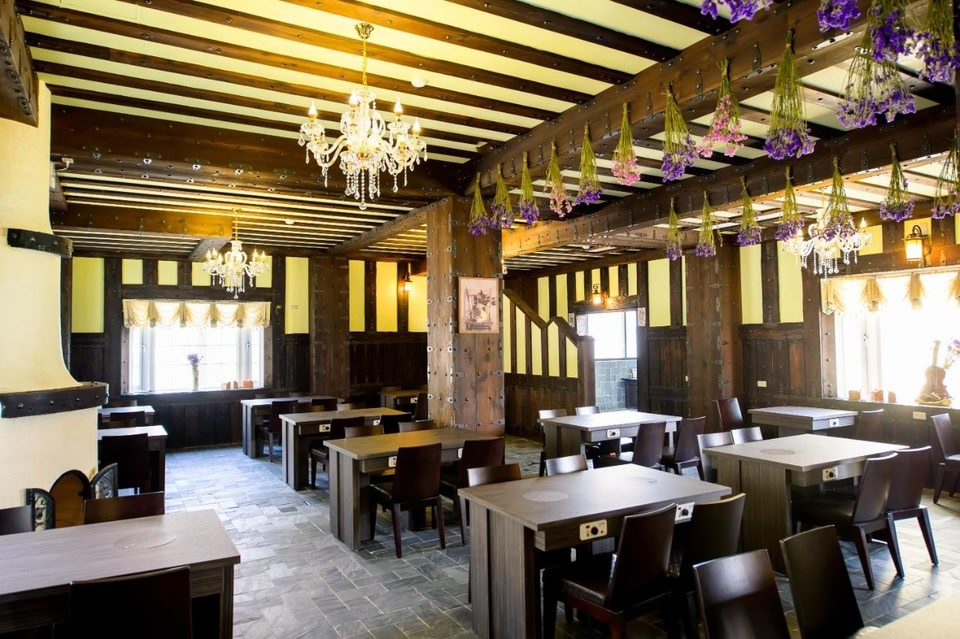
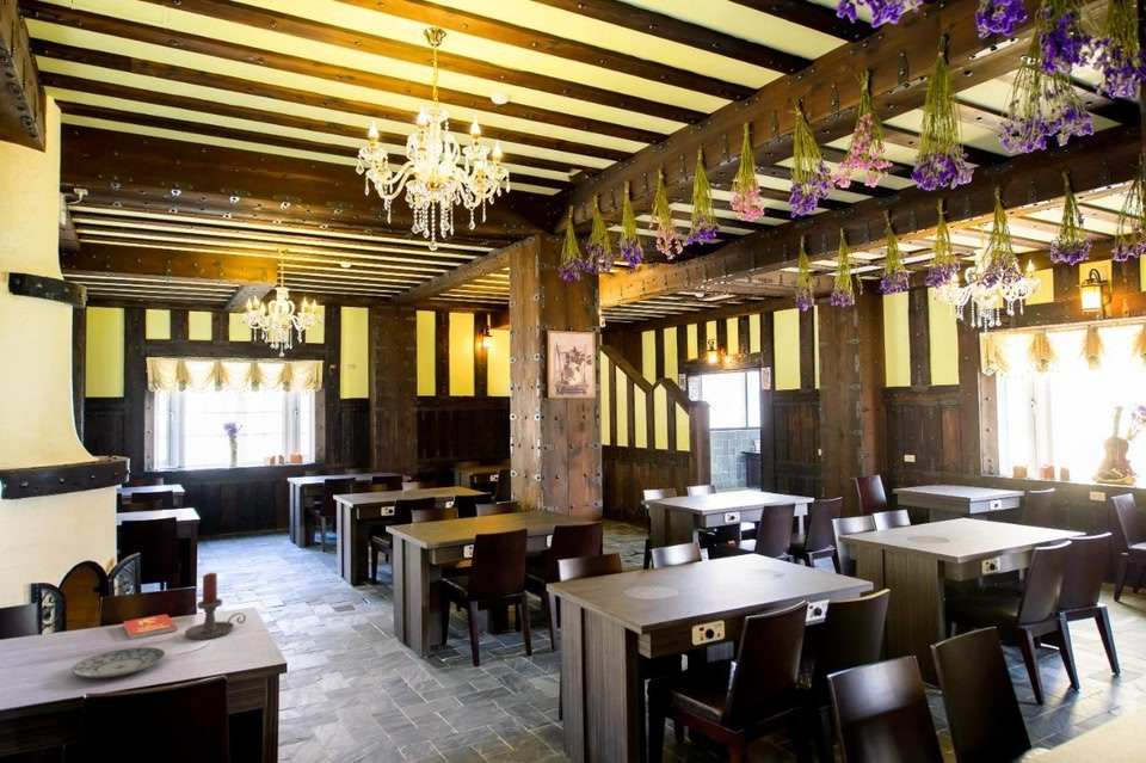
+ book (149, 626)
+ candle holder (216, 601)
+ plate (119, 664)
